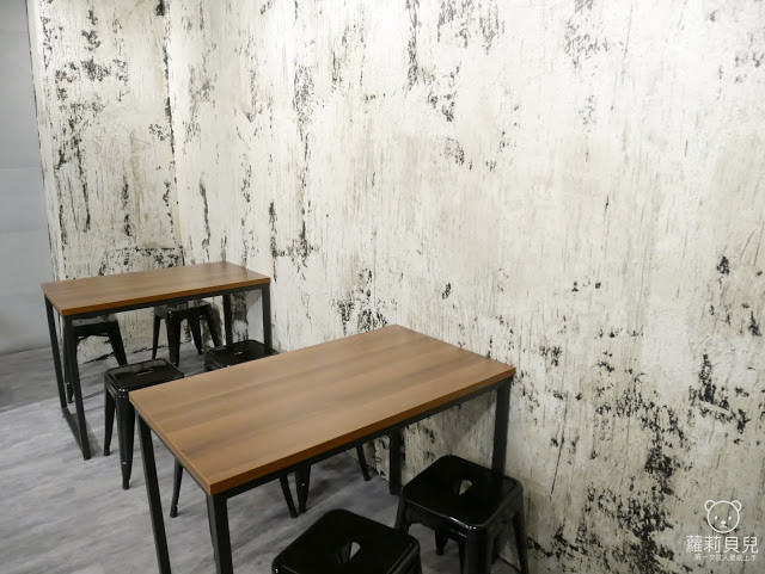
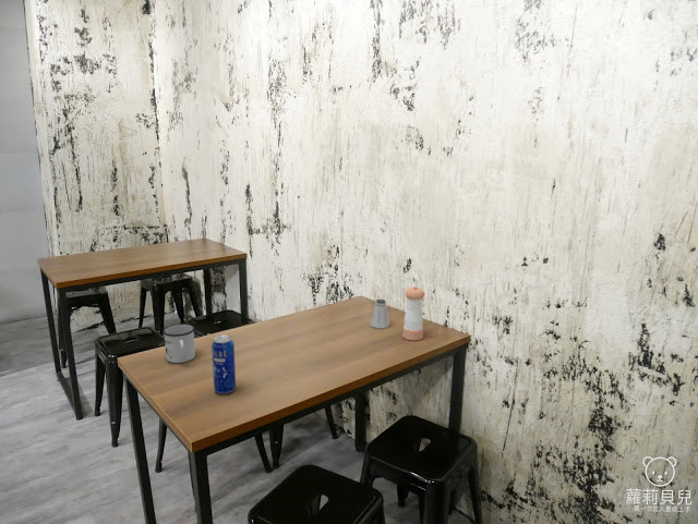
+ mug (180, 344)
+ beverage can (224, 364)
+ saltshaker (380, 313)
+ pepper shaker (413, 312)
